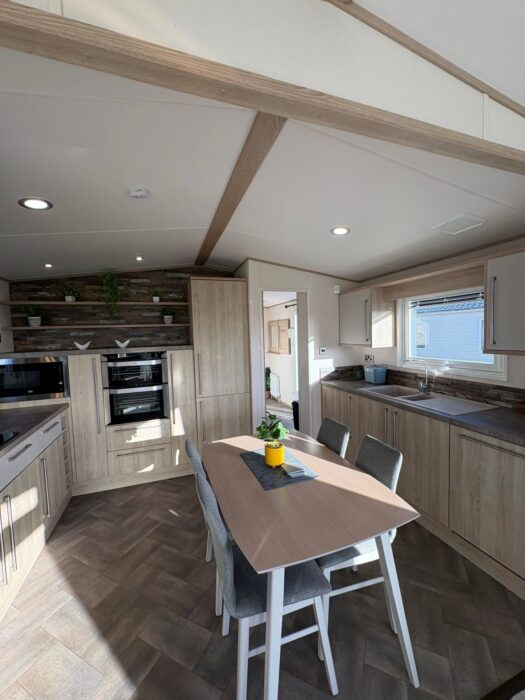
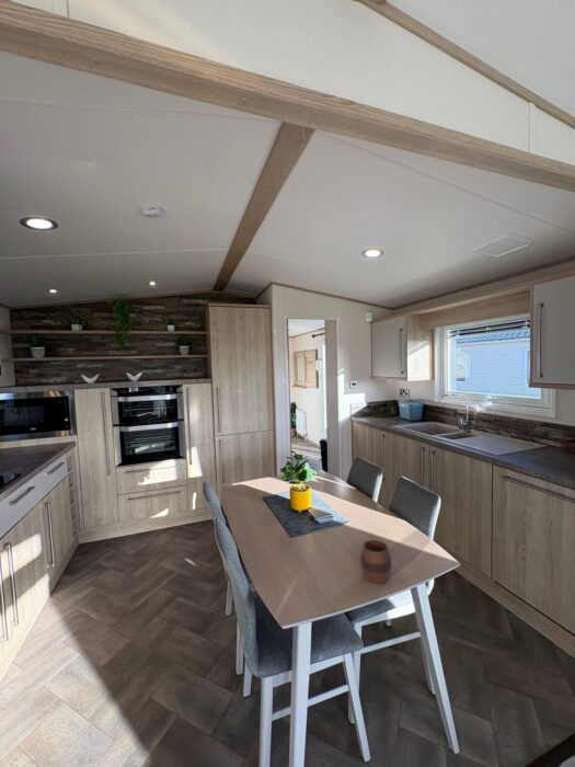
+ cup (376, 560)
